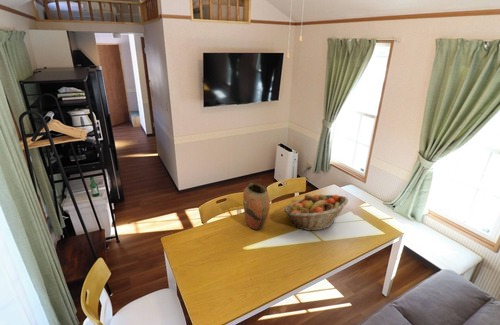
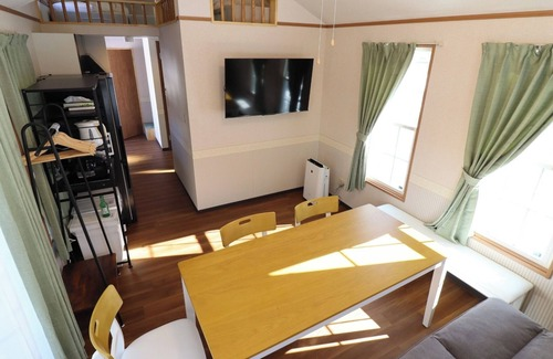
- vase (255, 205)
- fruit basket (315, 209)
